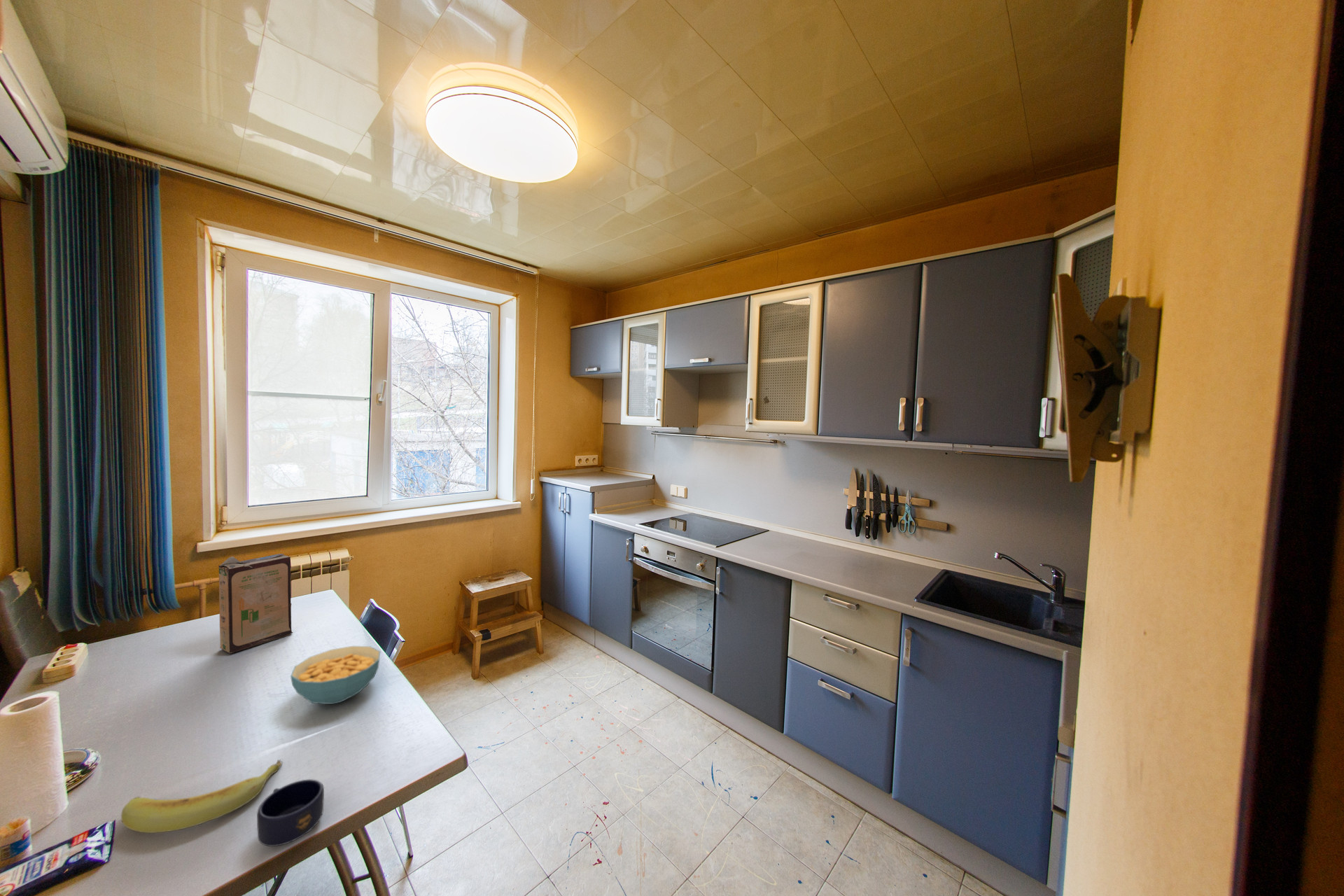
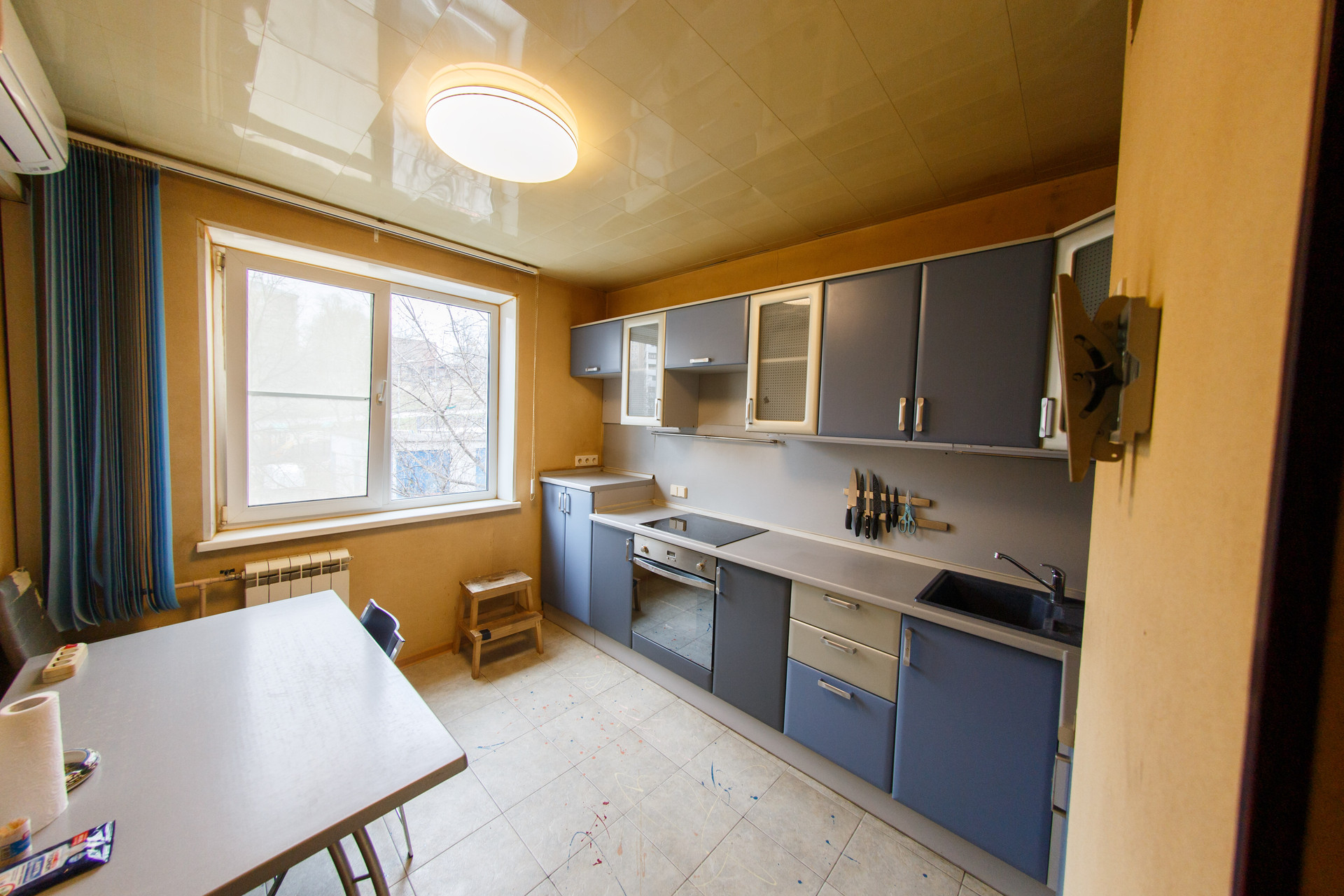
- banana (216, 790)
- cereal bowl (337, 680)
- mug (288, 812)
- cereal box (257, 597)
